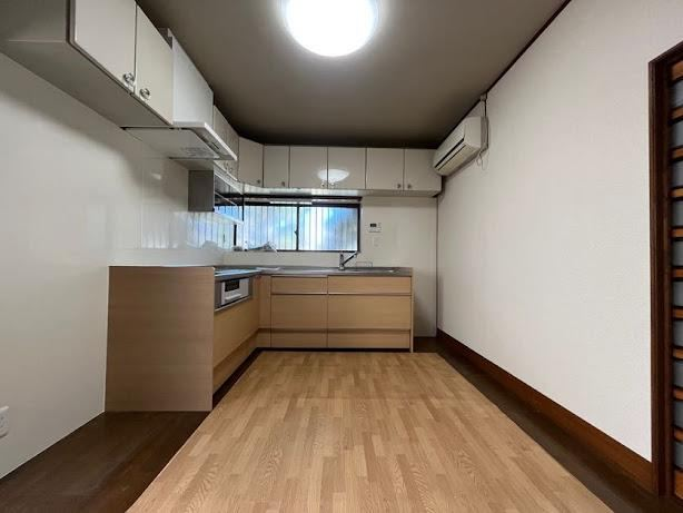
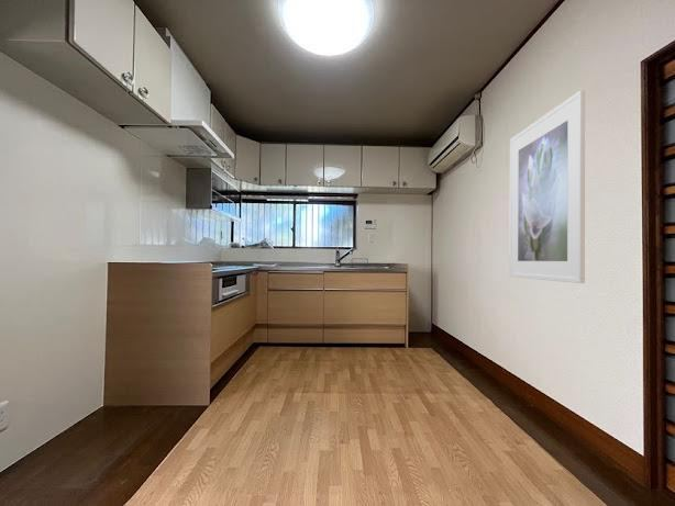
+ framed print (540, 199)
